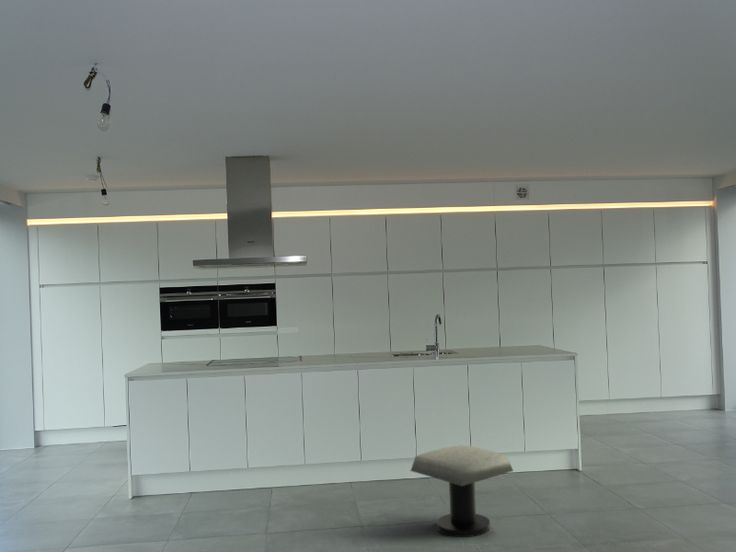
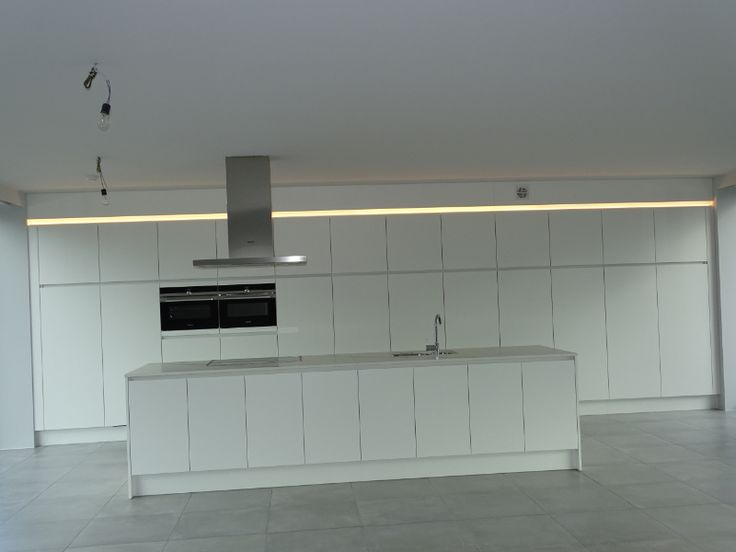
- stool (462, 489)
